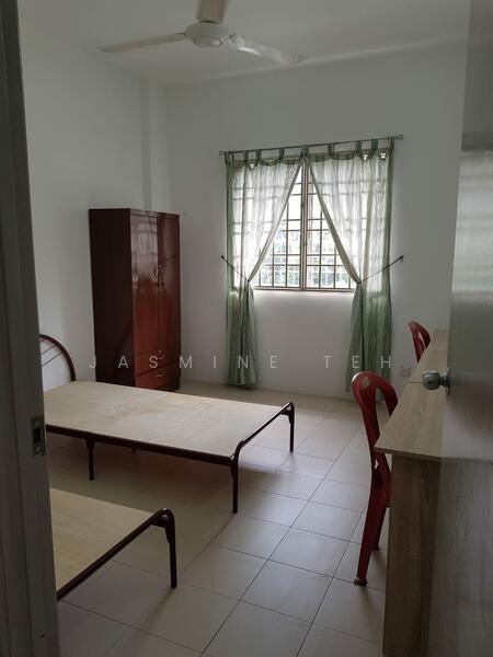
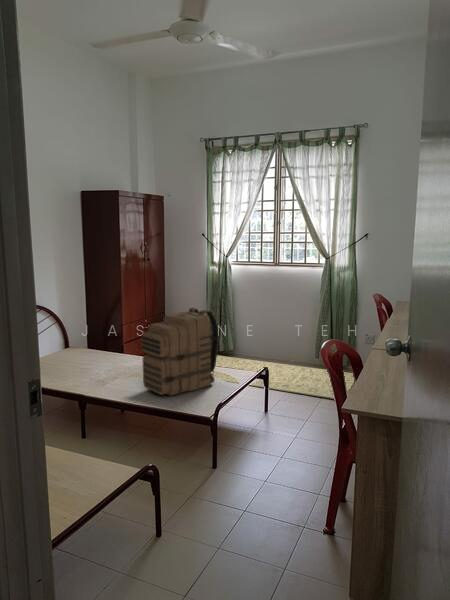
+ rug (269, 374)
+ backpack (180, 349)
